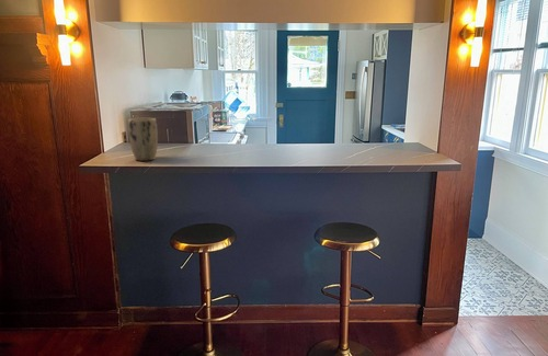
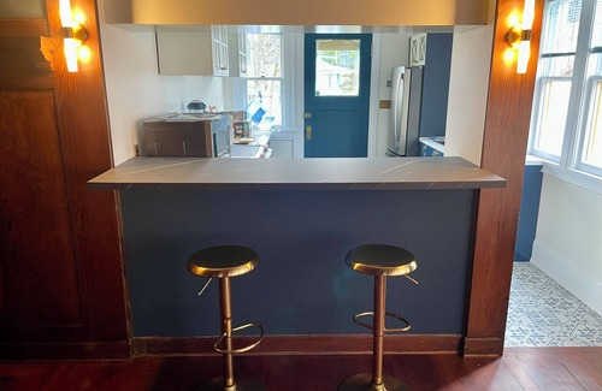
- plant pot (144, 139)
